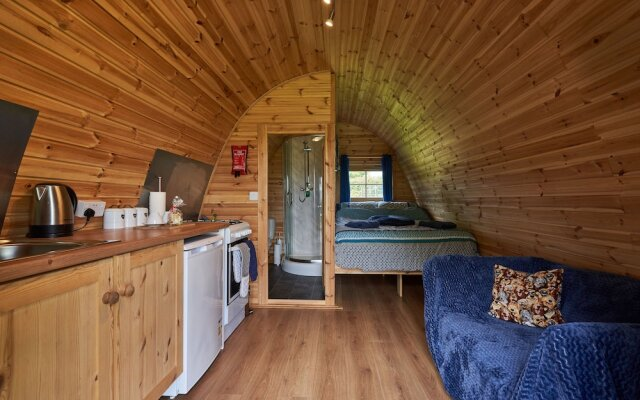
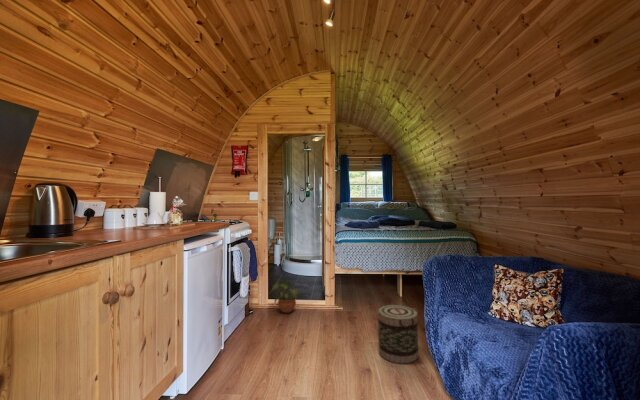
+ potted plant (285, 293)
+ basket (399, 331)
